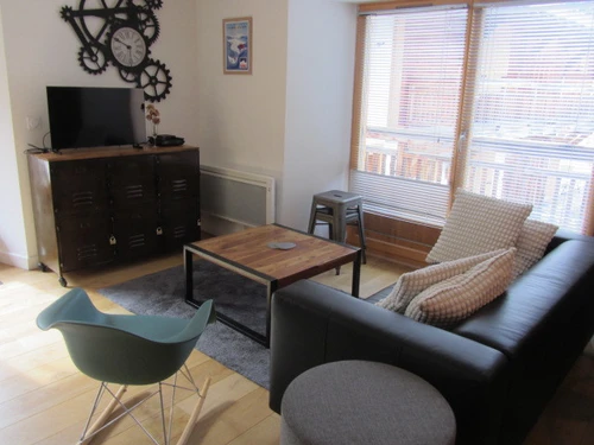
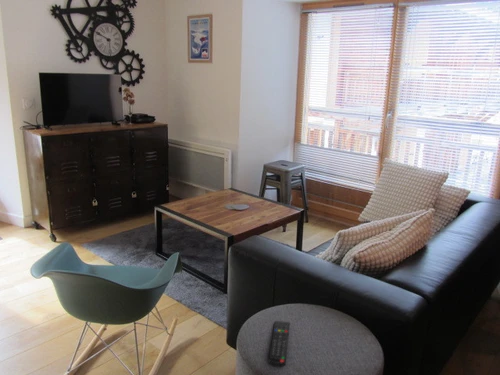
+ remote control (279, 342)
